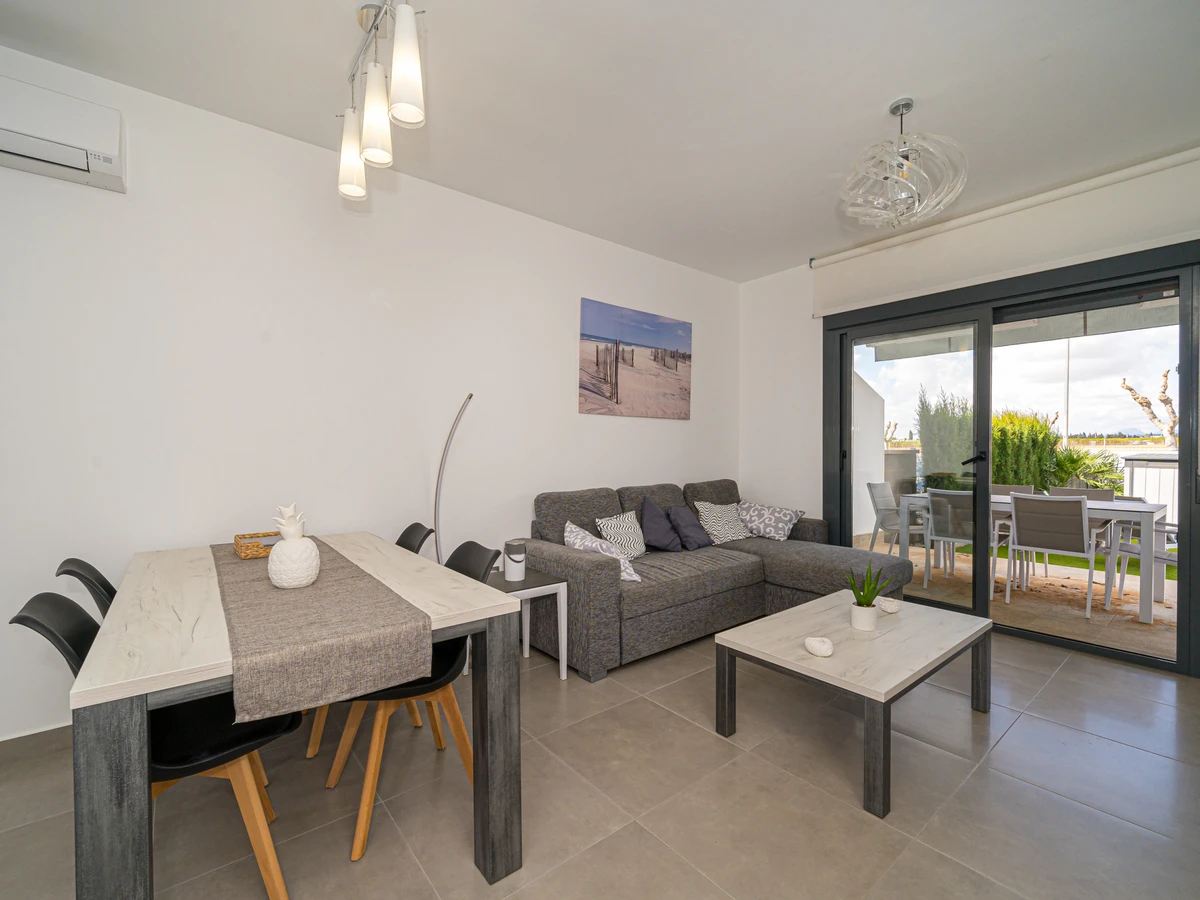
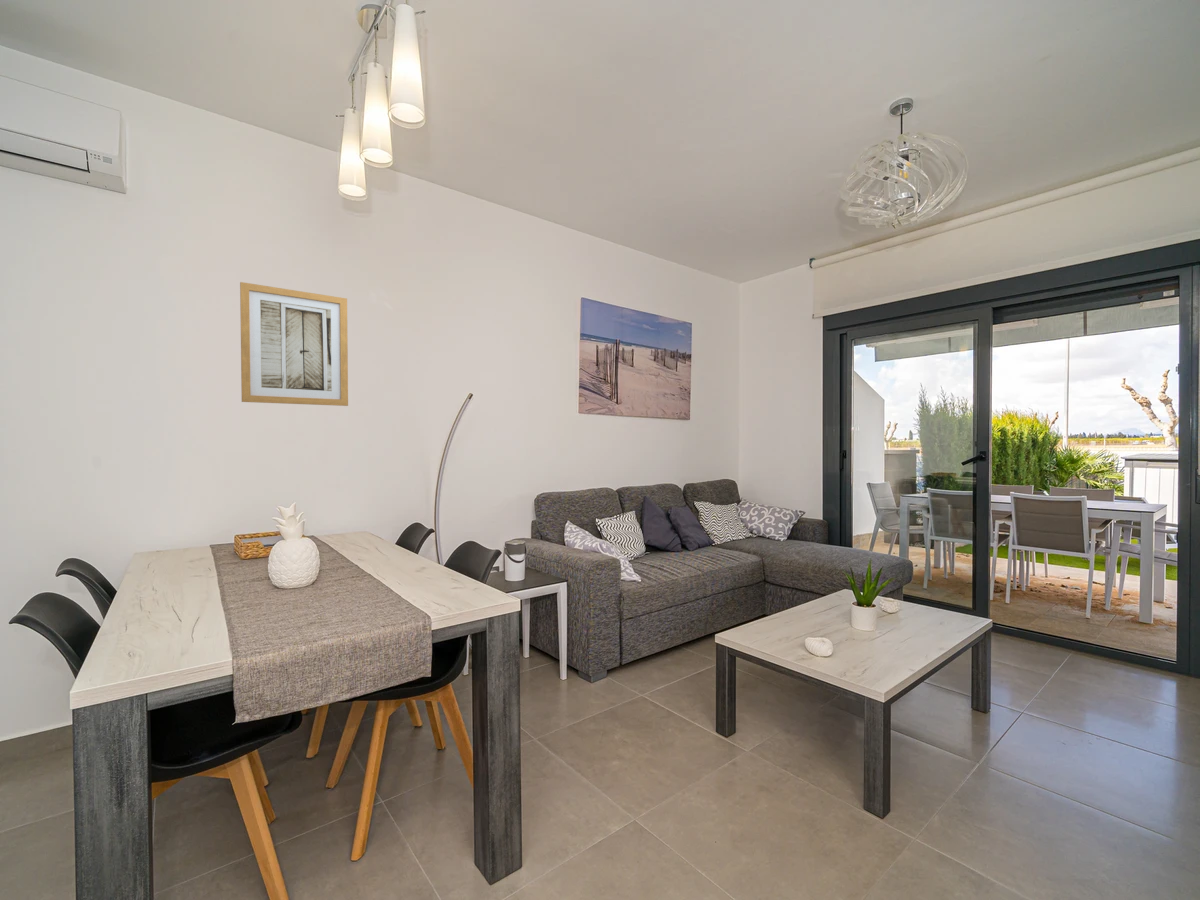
+ wall art (297, 347)
